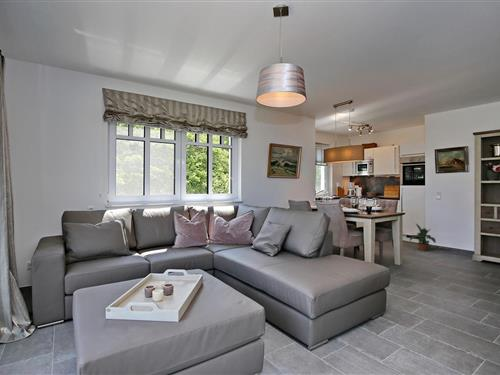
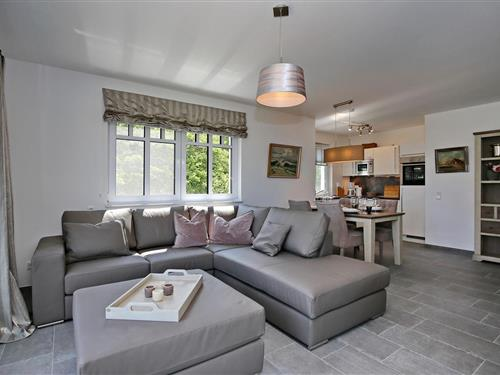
- potted plant (423, 236)
